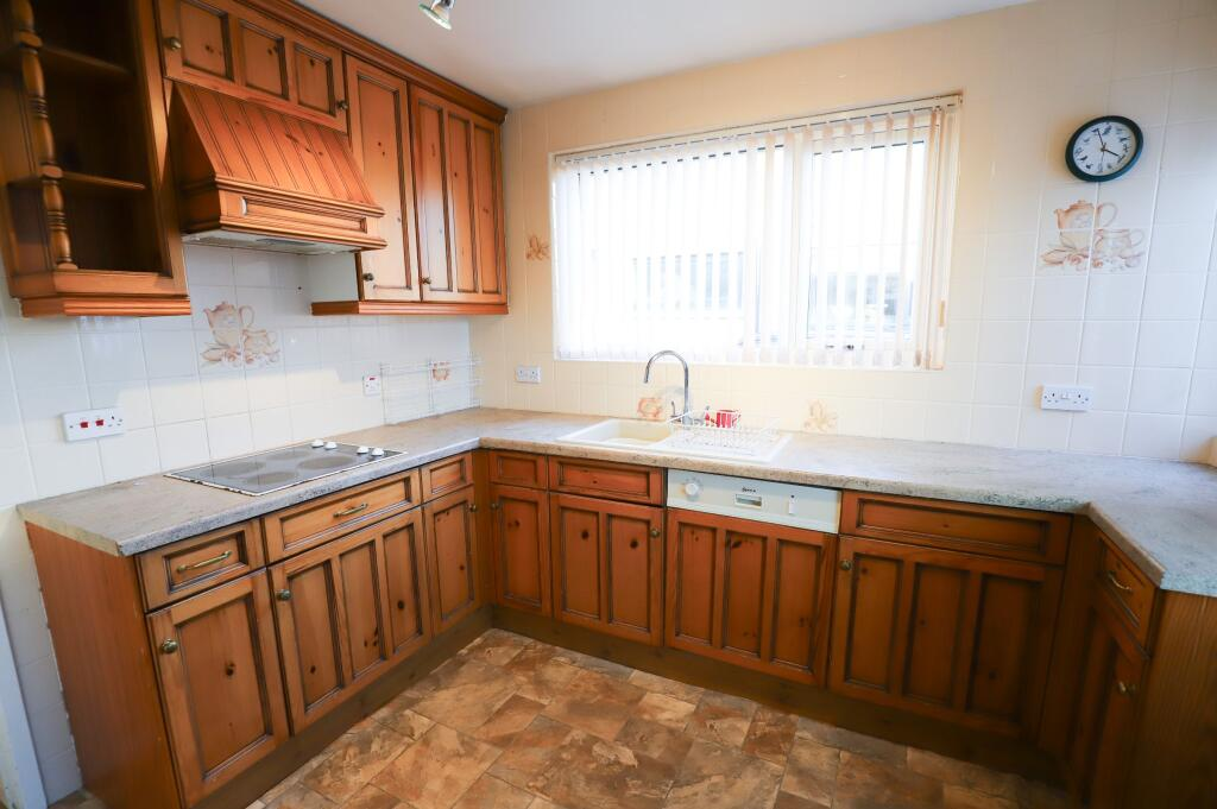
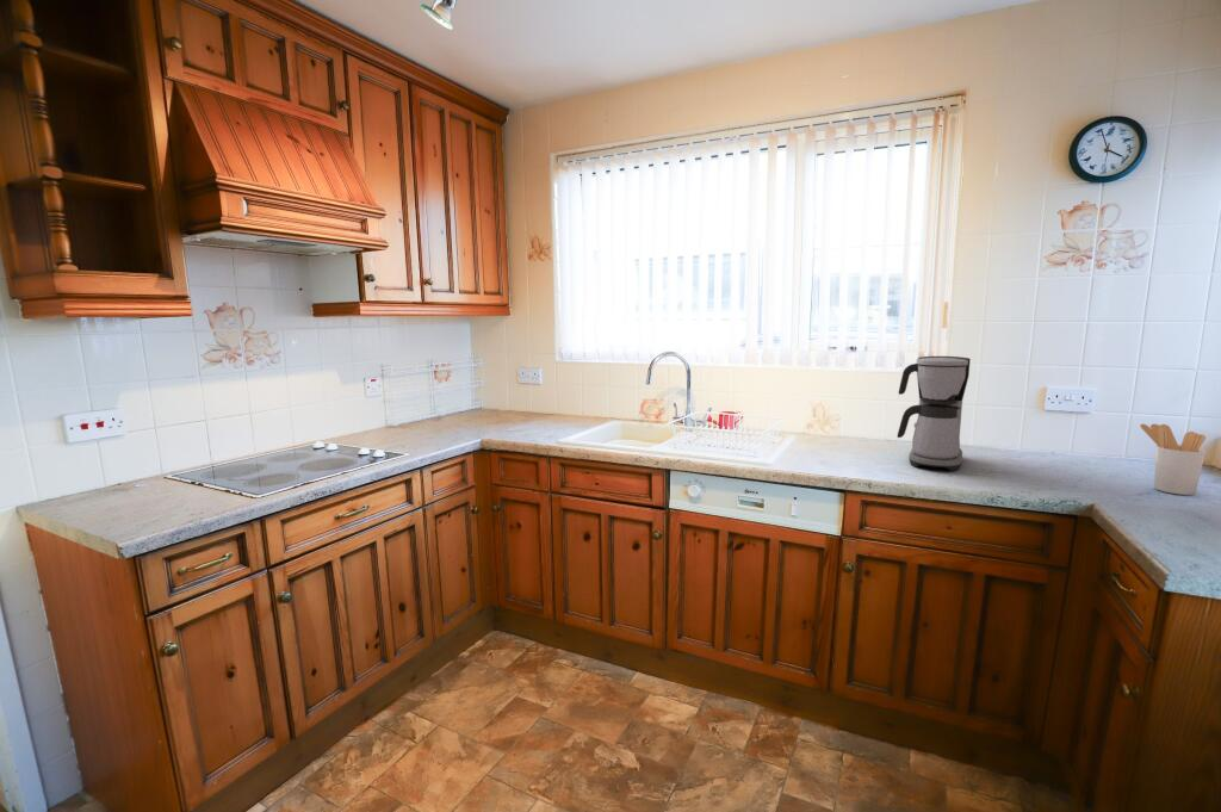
+ utensil holder (1170, 457)
+ coffee maker (931, 409)
